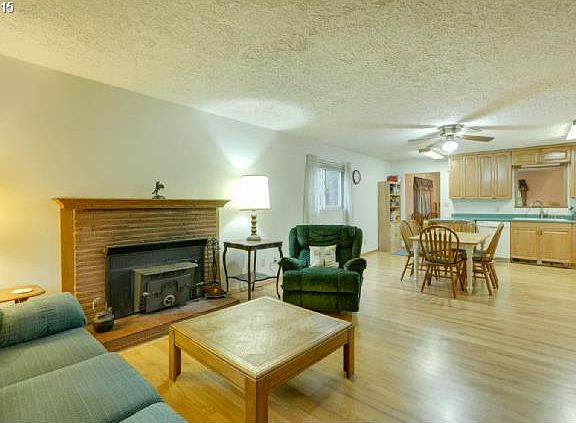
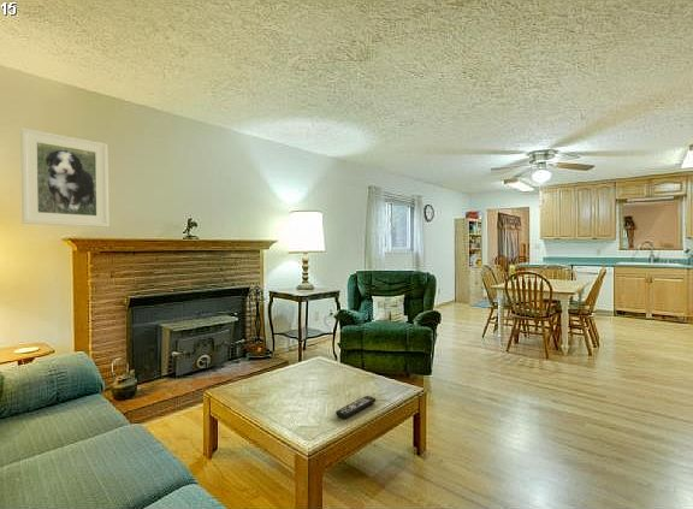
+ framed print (67, 180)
+ remote control (356, 406)
